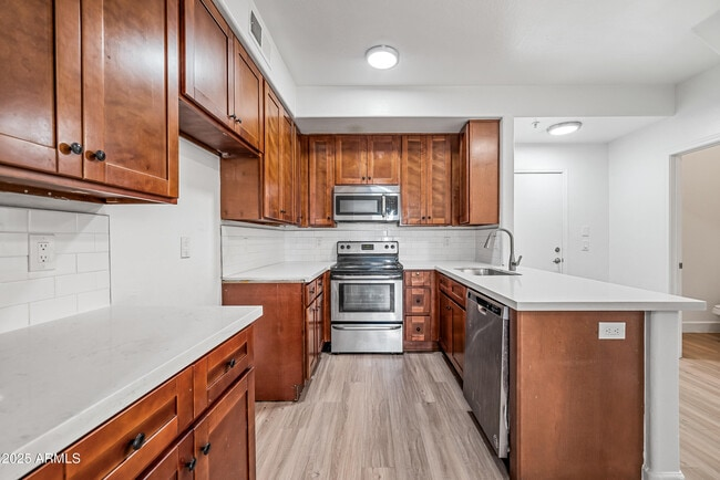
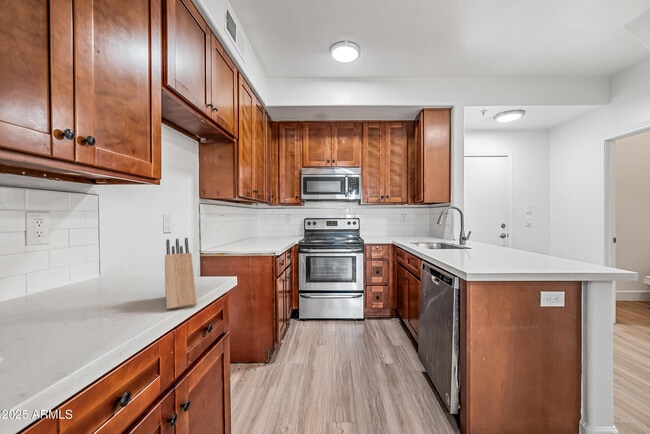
+ knife block (179, 269)
